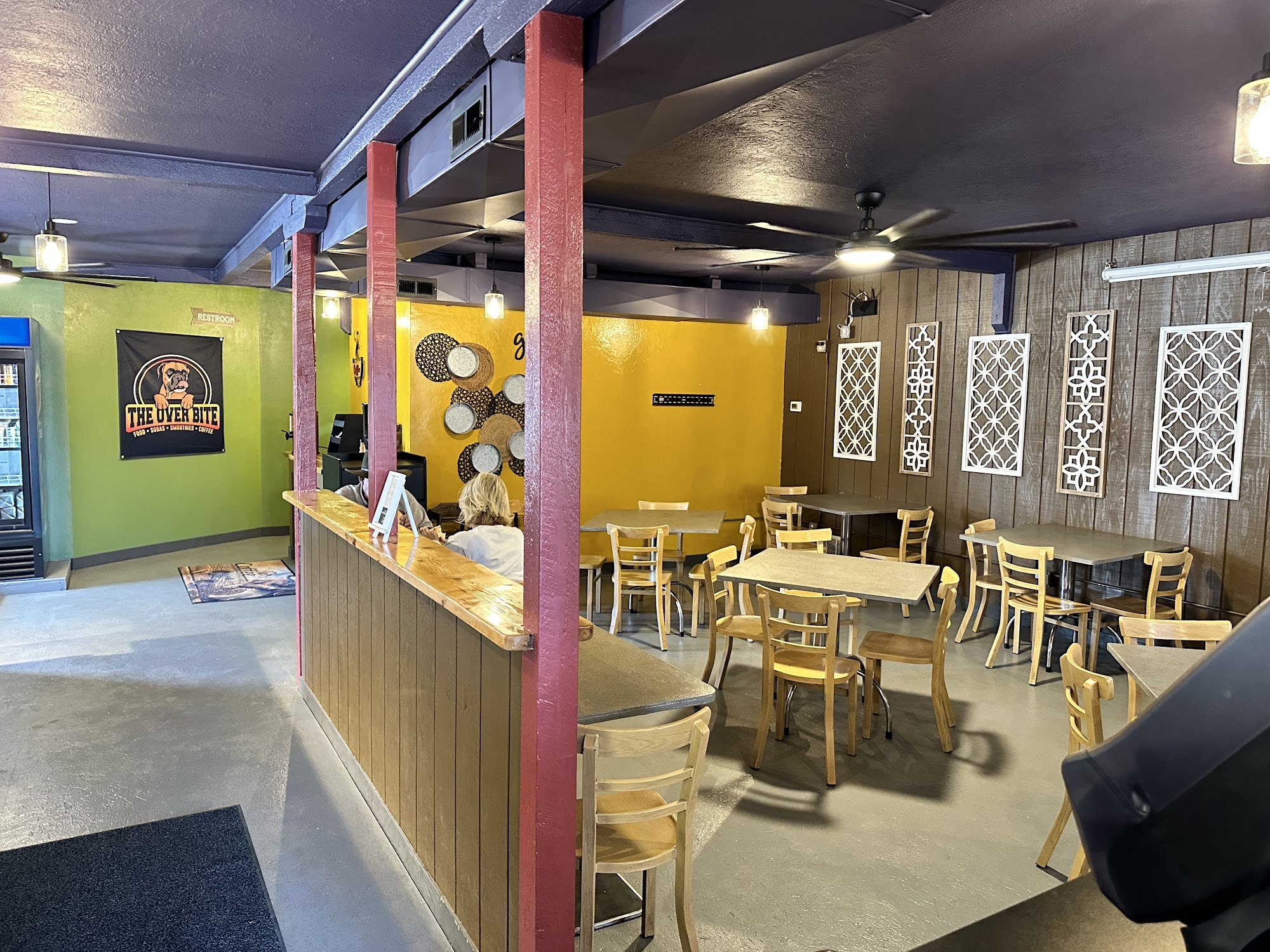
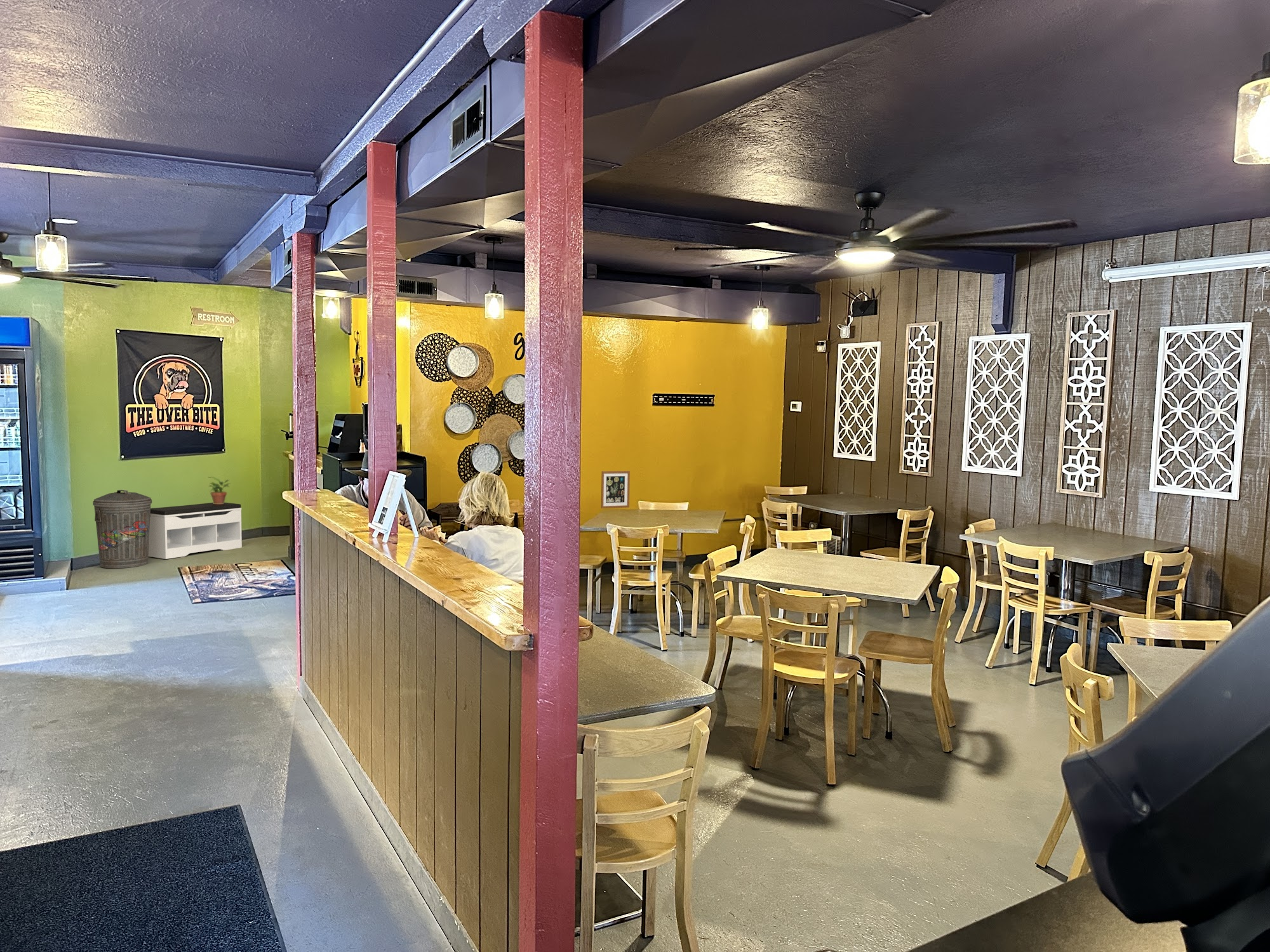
+ potted plant (222, 490)
+ trash can (123, 527)
+ bench (193, 529)
+ wall art (615, 489)
